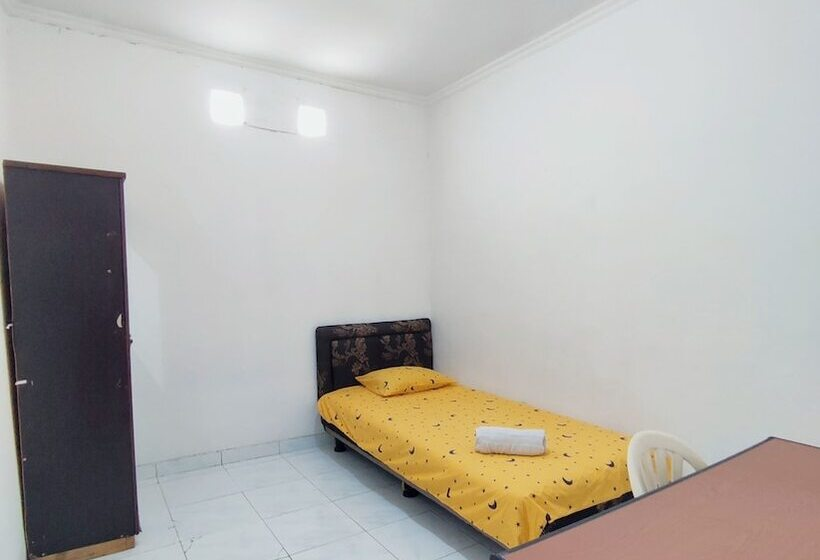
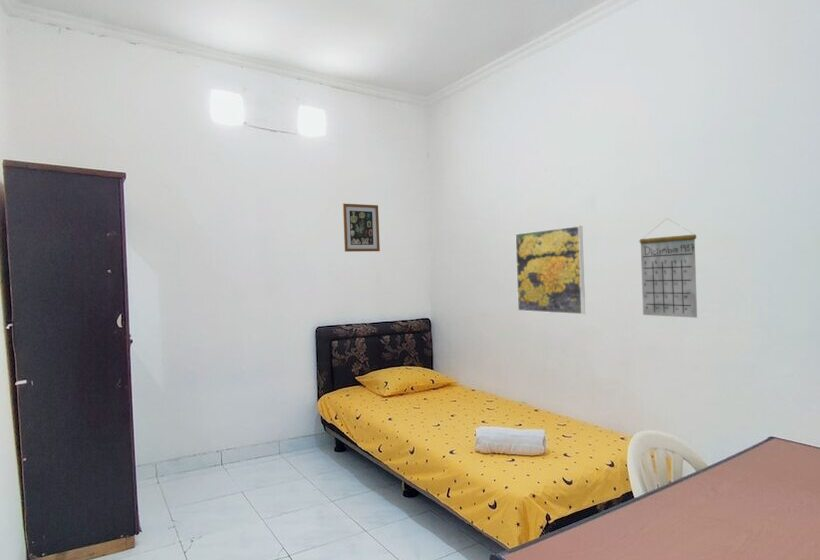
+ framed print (547, 271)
+ calendar (667, 267)
+ wall art (361, 227)
